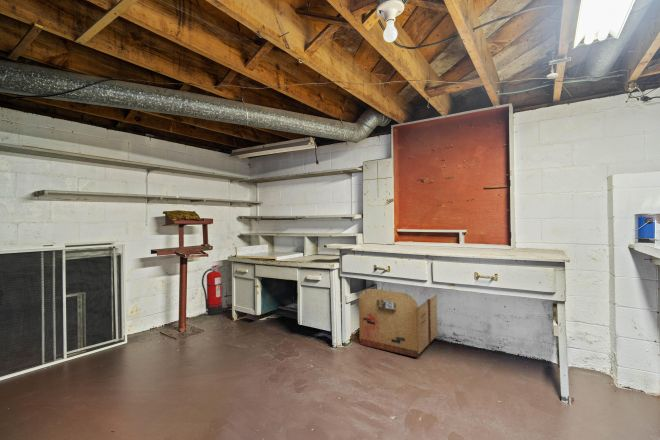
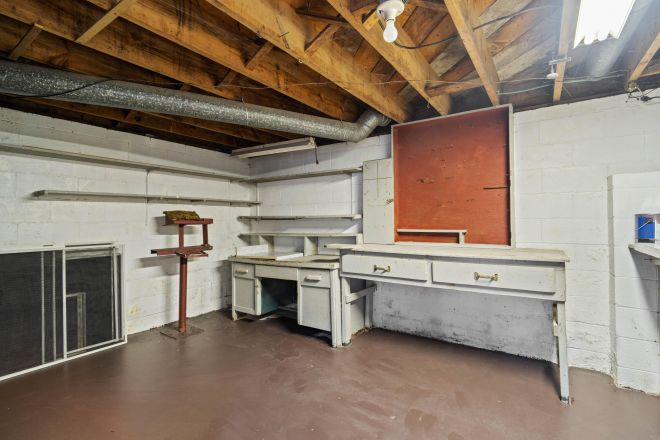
- fire extinguisher (212, 289)
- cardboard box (396, 313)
